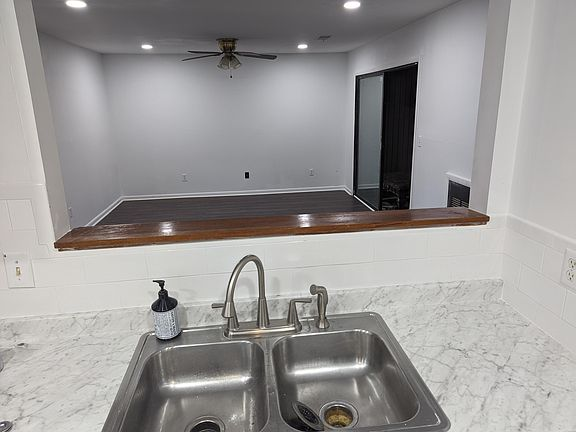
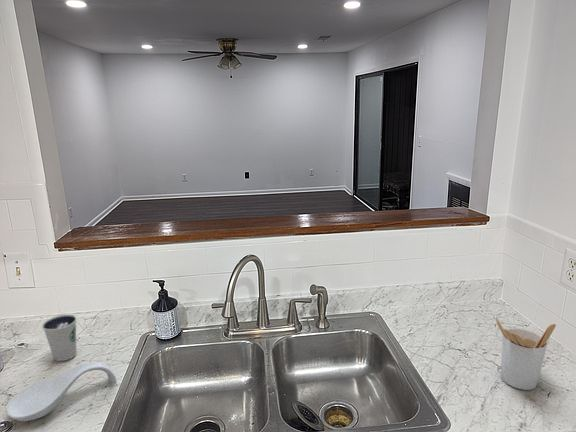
+ dixie cup (62, 339)
+ utensil holder (521, 353)
+ spoon rest (63, 387)
